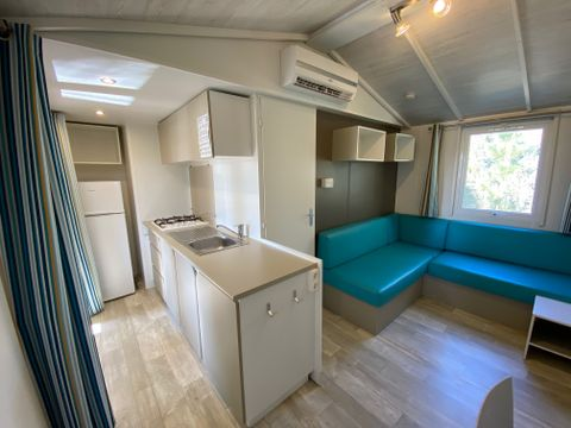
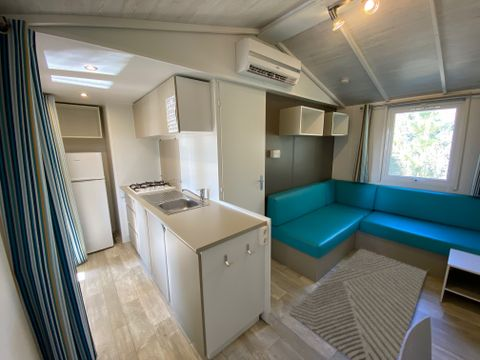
+ rug (377, 277)
